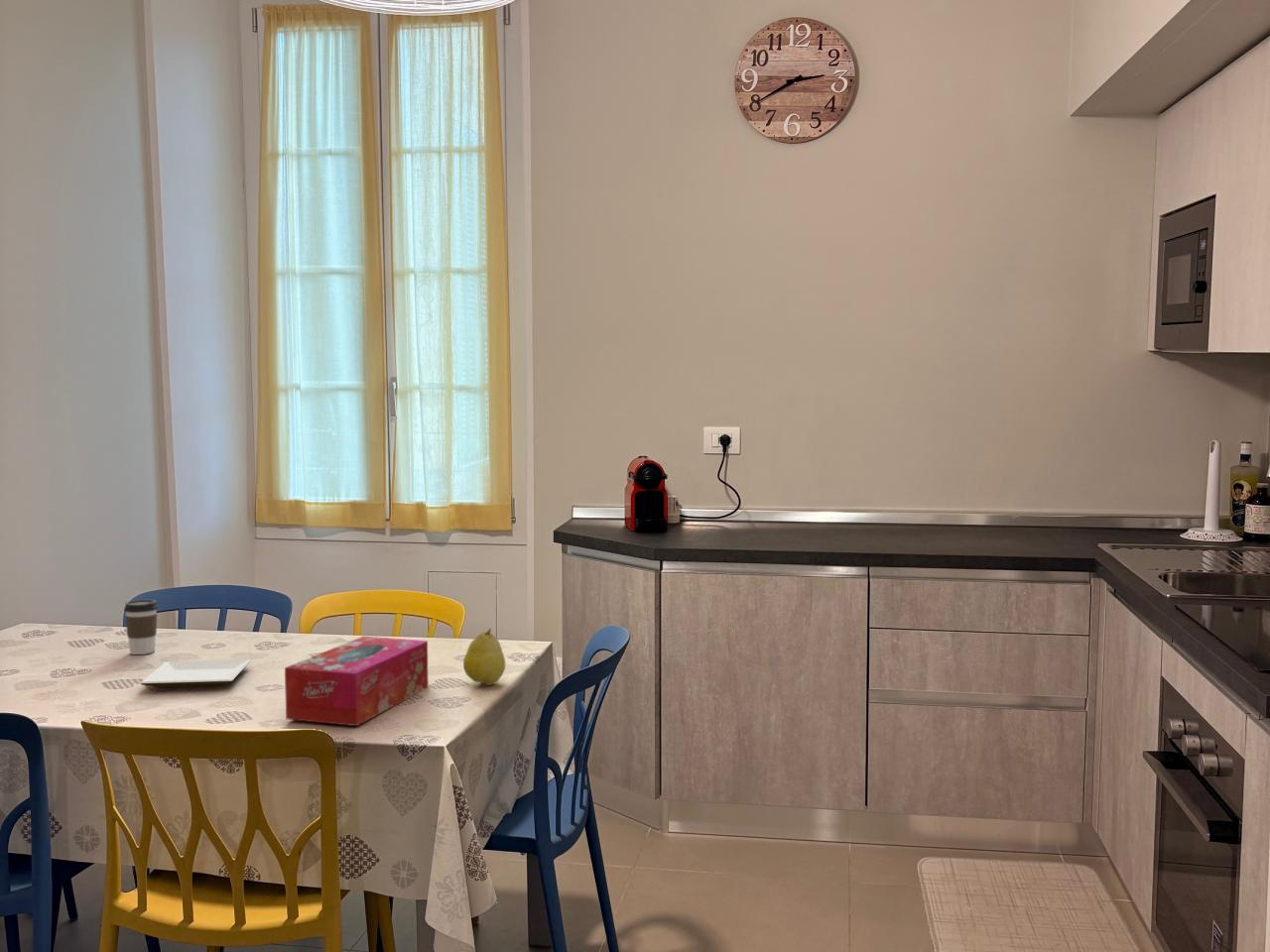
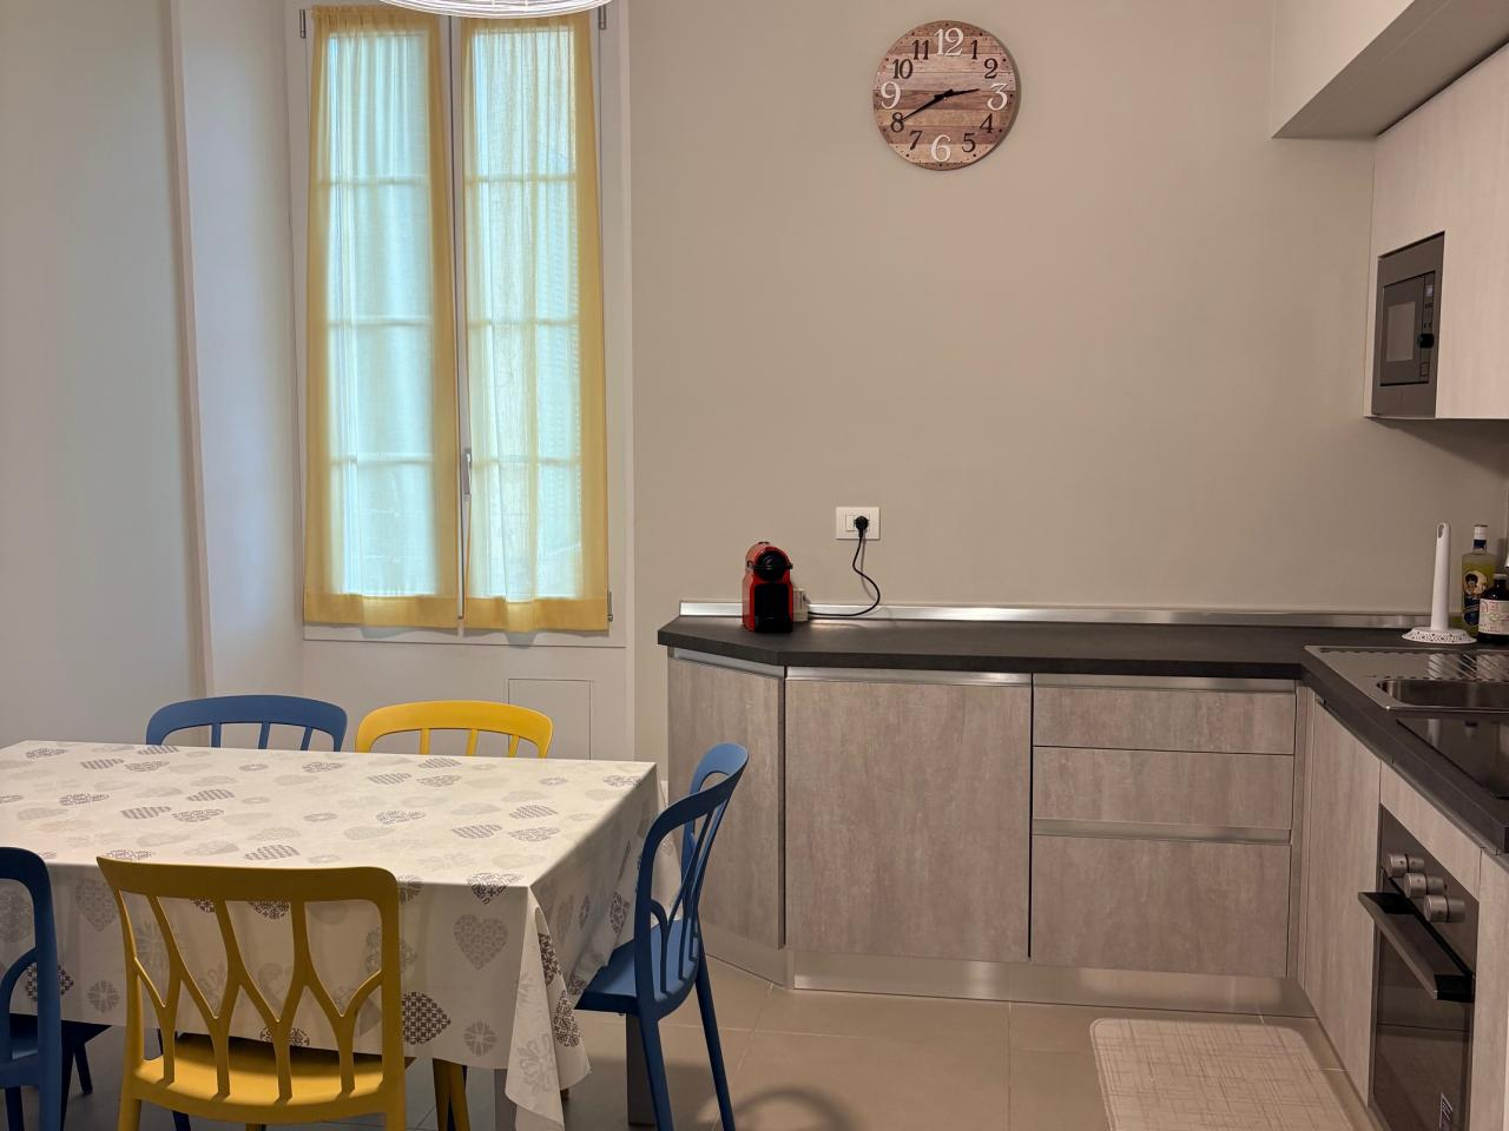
- fruit (484, 655)
- coffee cup (141, 627)
- plate (197, 674)
- tissue box (360, 677)
